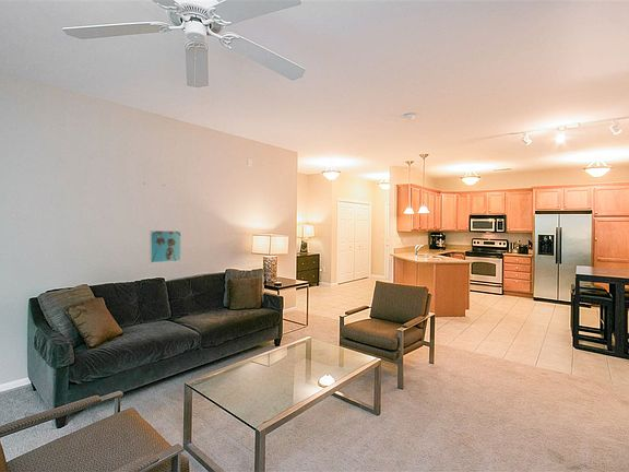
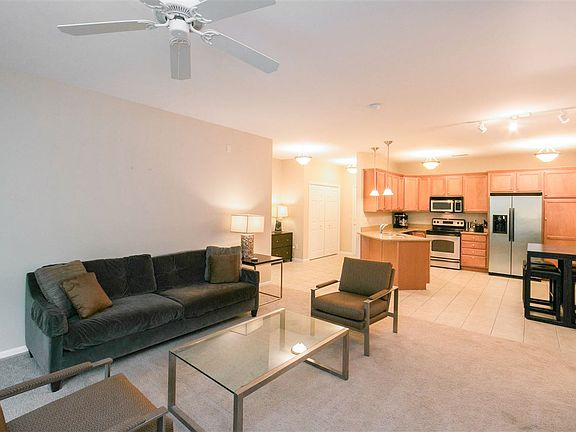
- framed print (165, 246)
